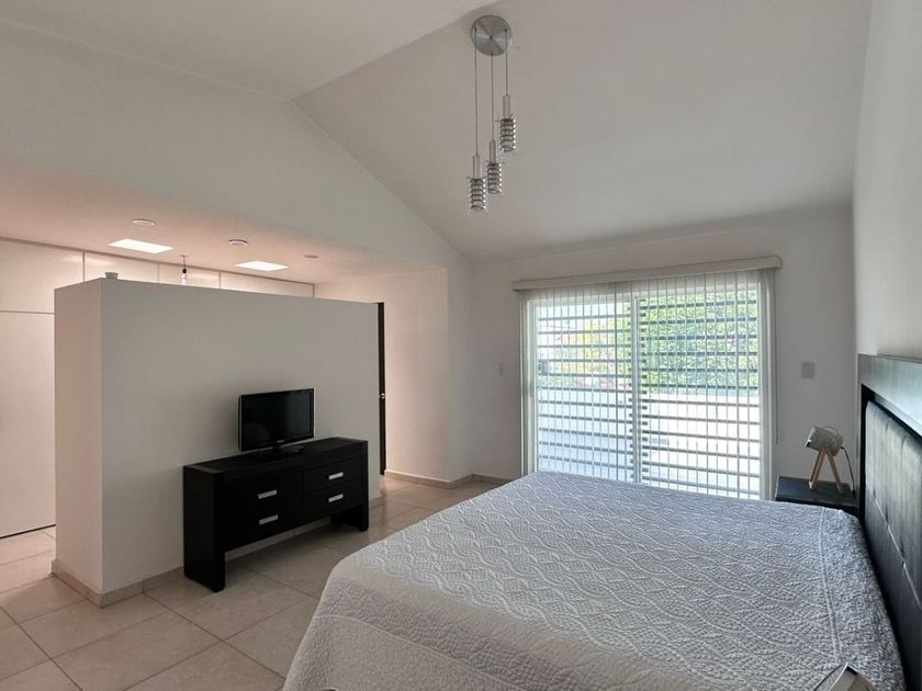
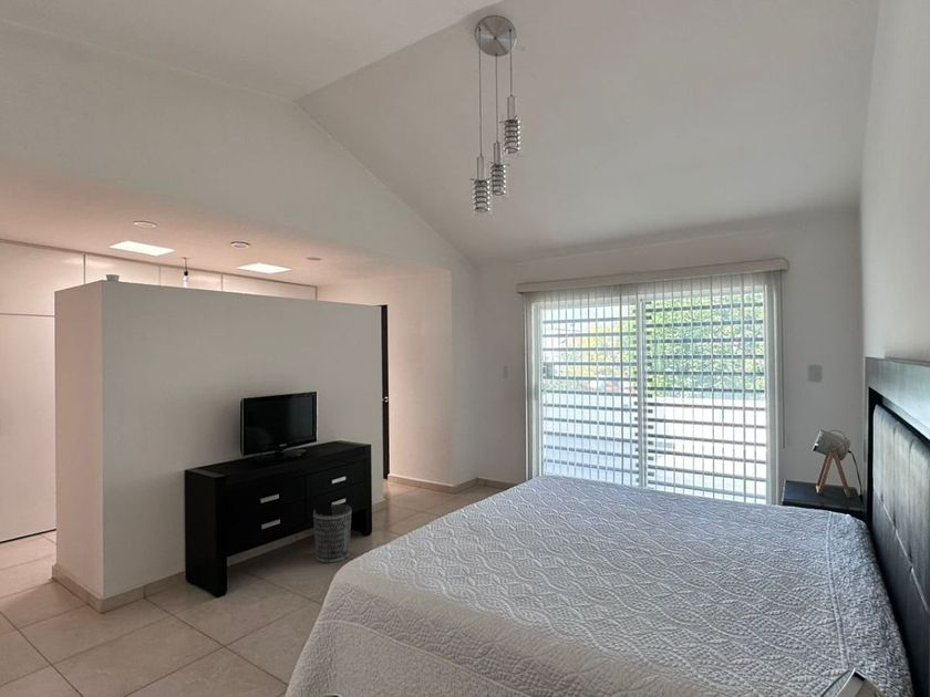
+ wastebasket (332, 532)
